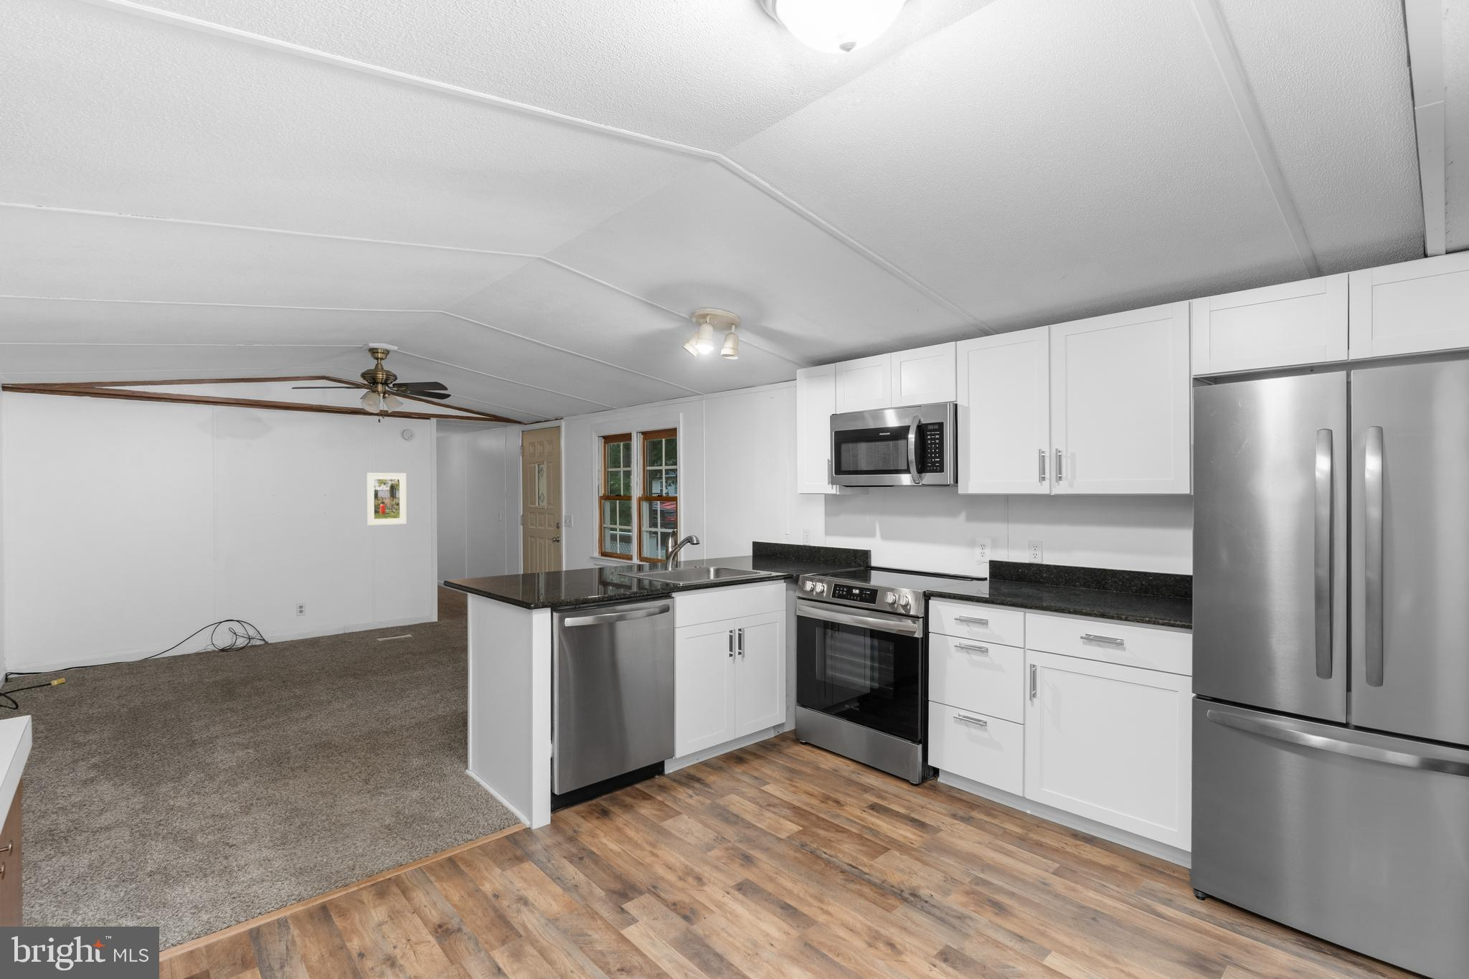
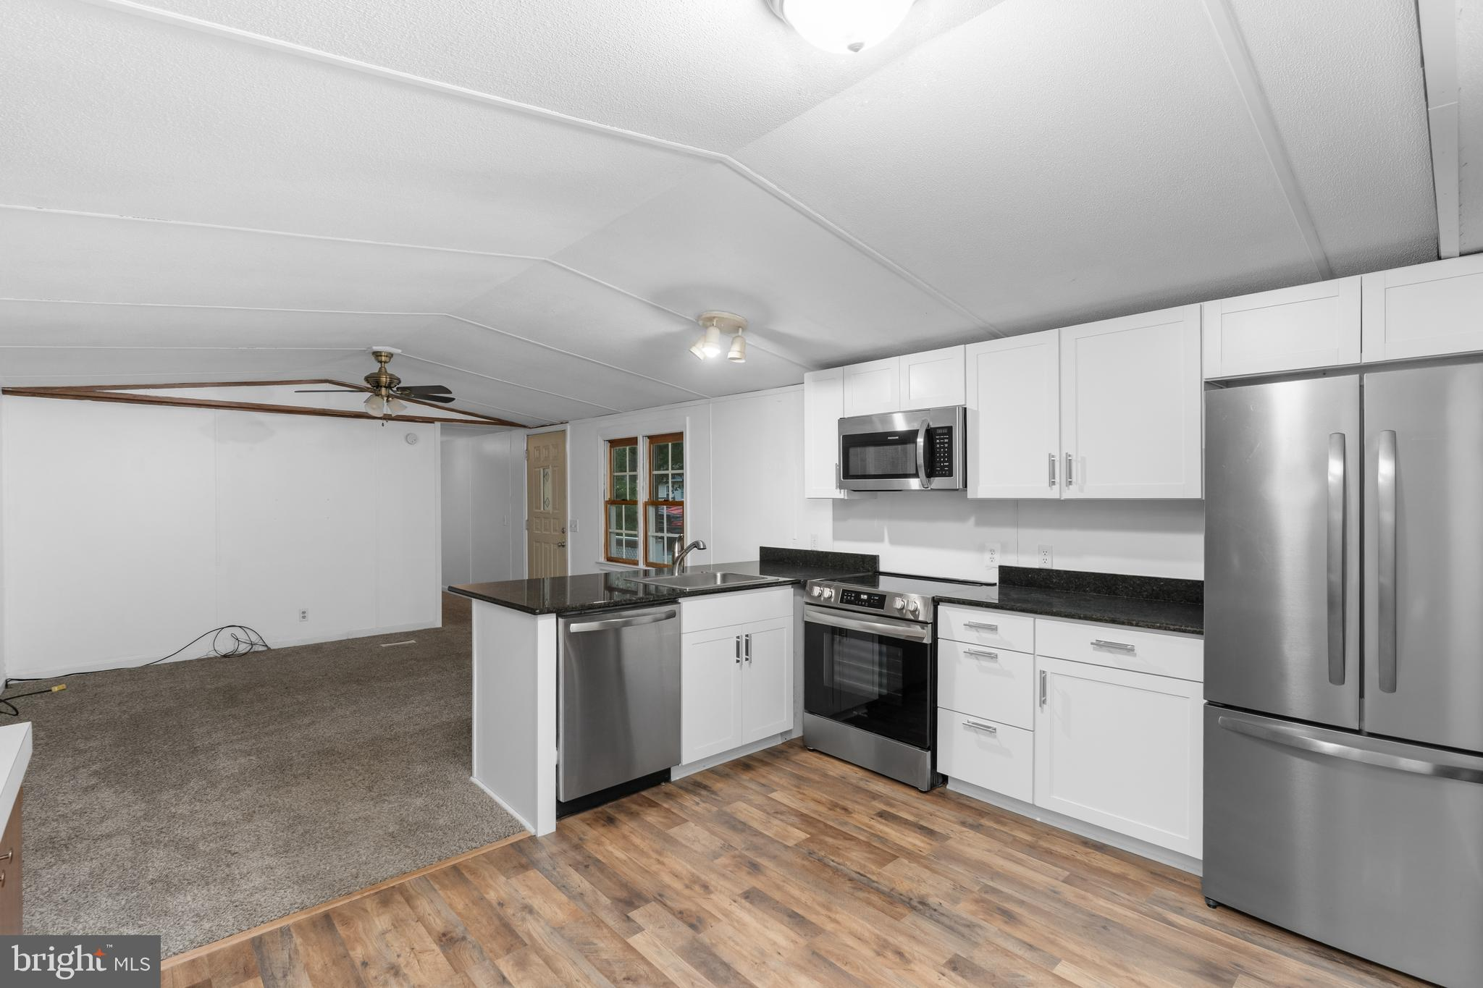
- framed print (387, 498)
